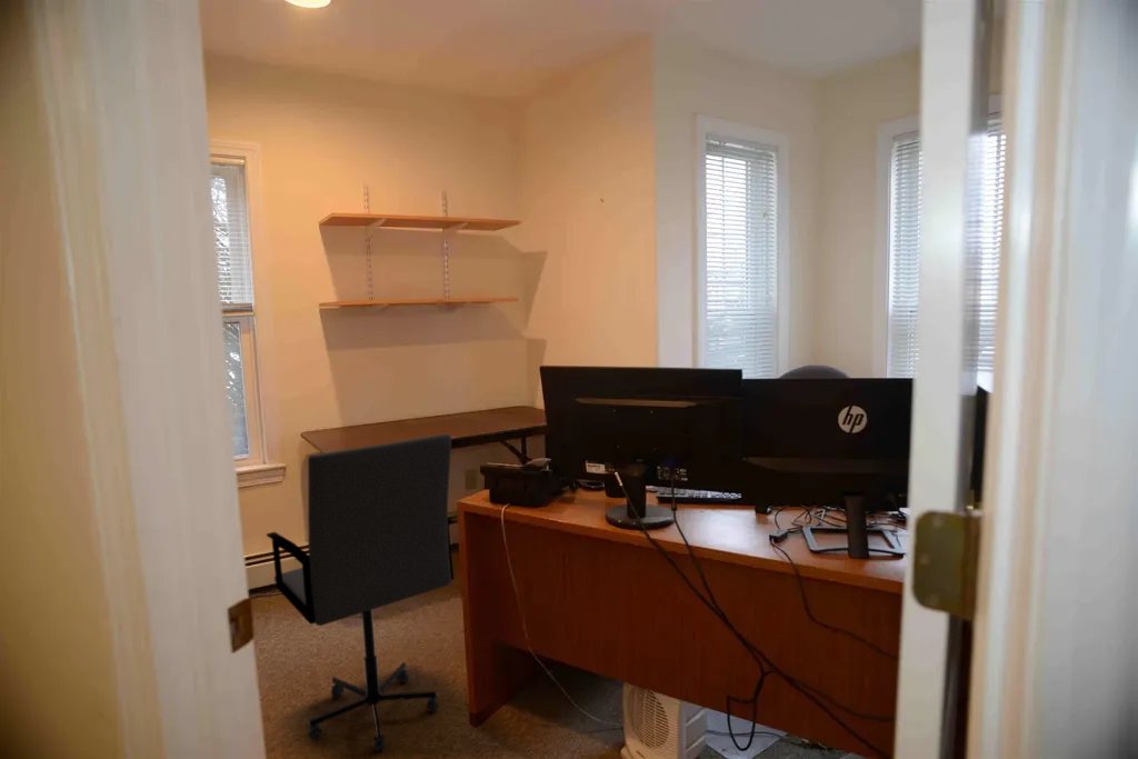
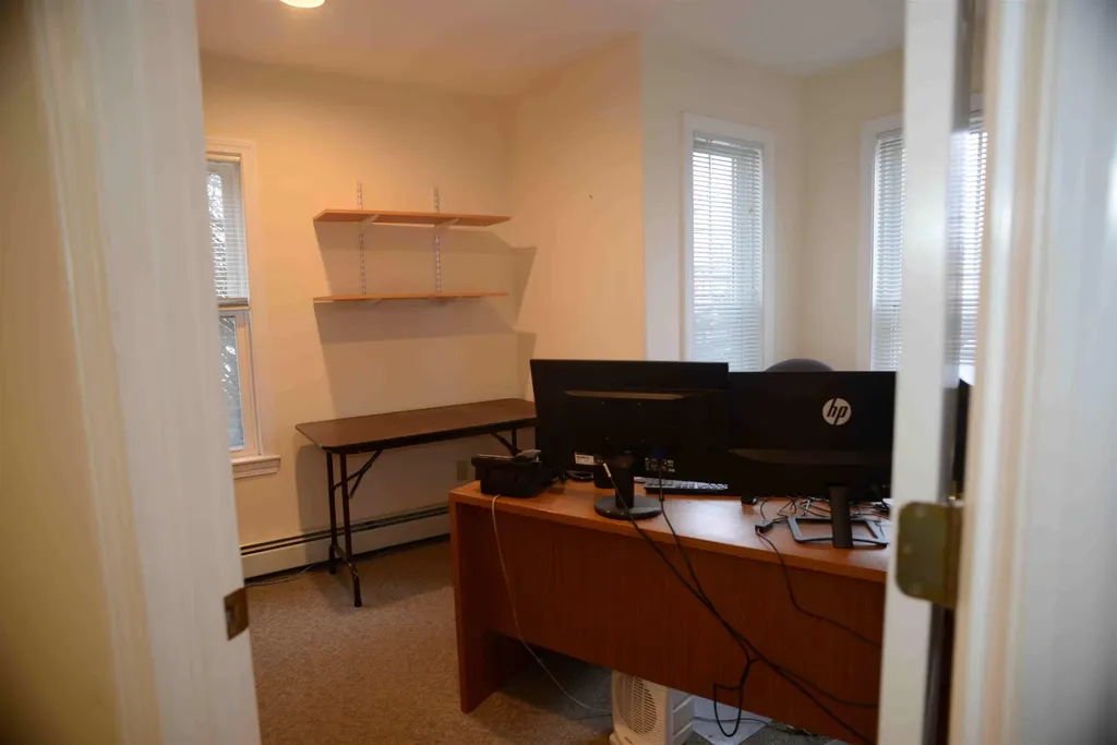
- office chair (363, 575)
